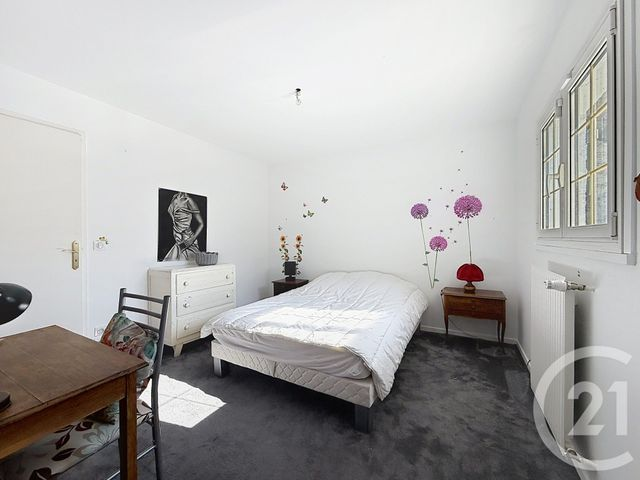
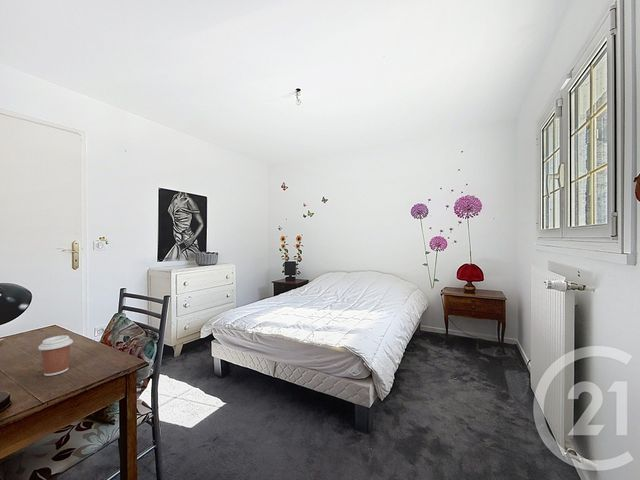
+ coffee cup (56, 355)
